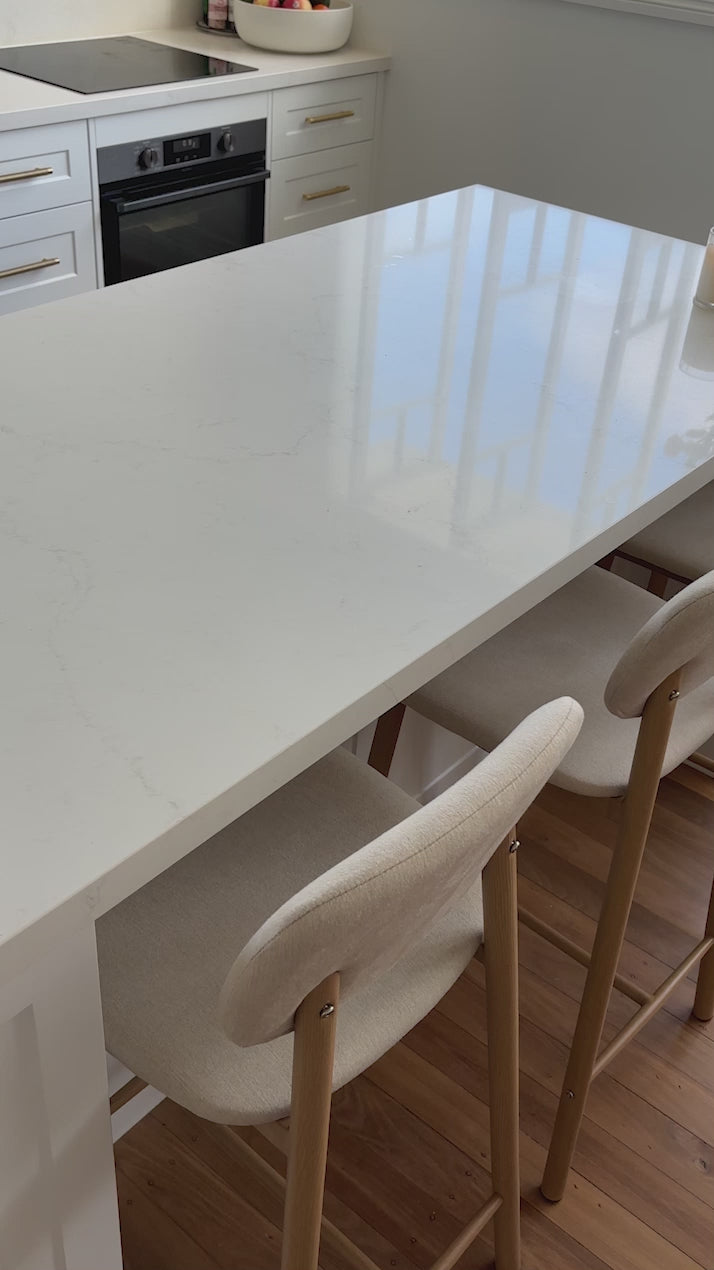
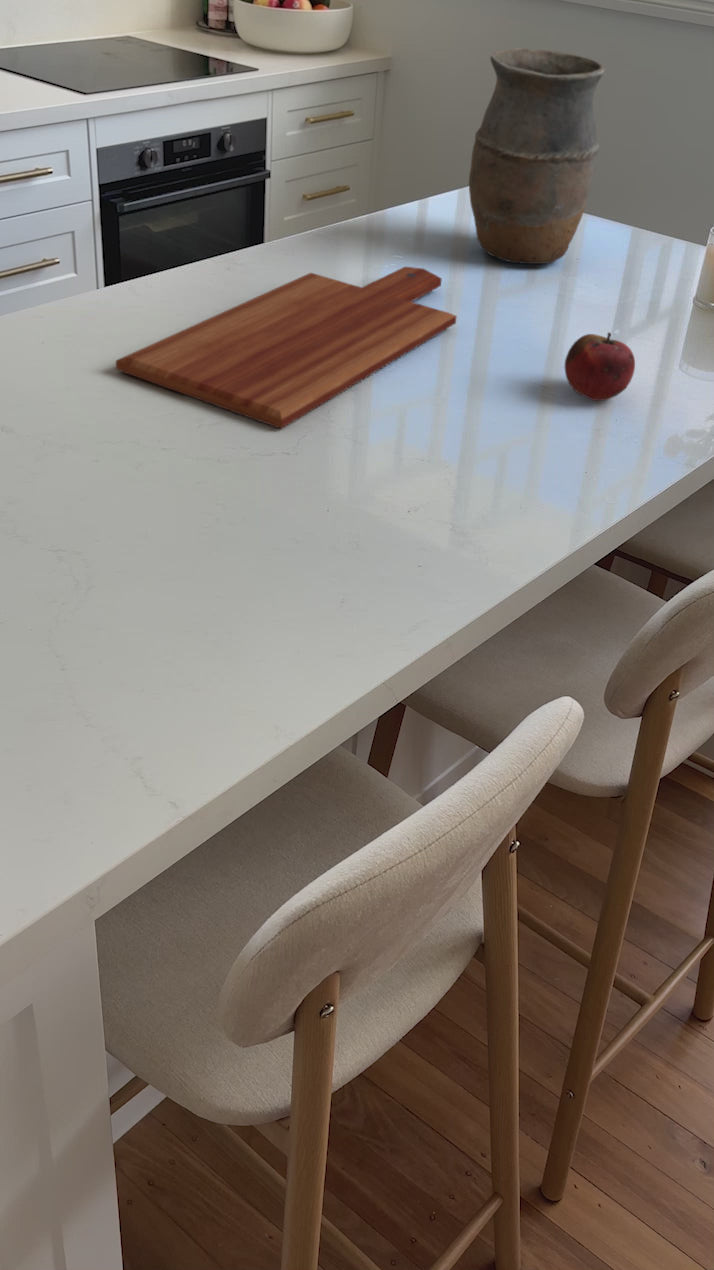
+ cutting board (303, 337)
+ fruit (599, 365)
+ vase (533, 162)
